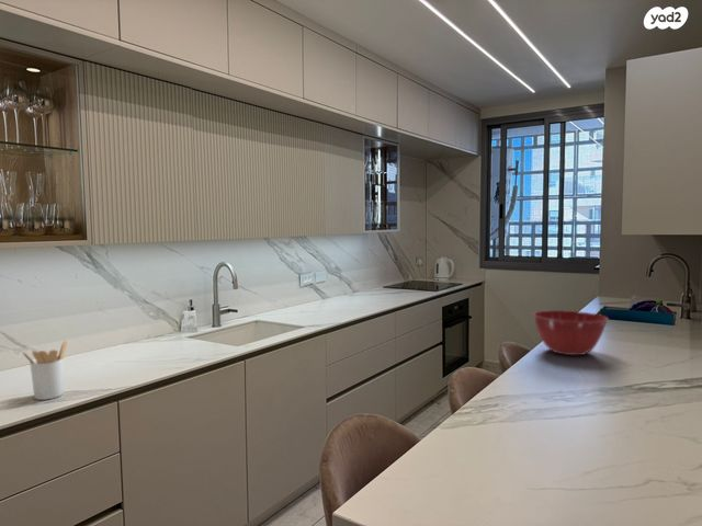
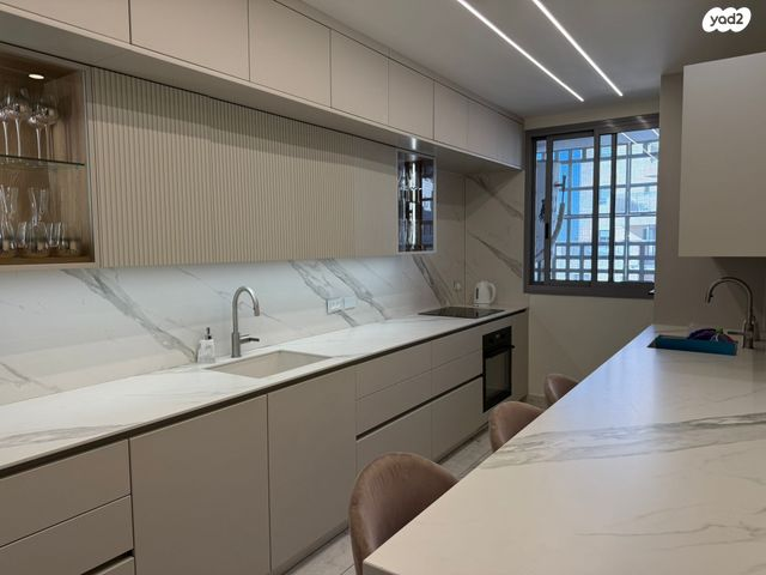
- mixing bowl (568, 333)
- utensil holder (47, 370)
